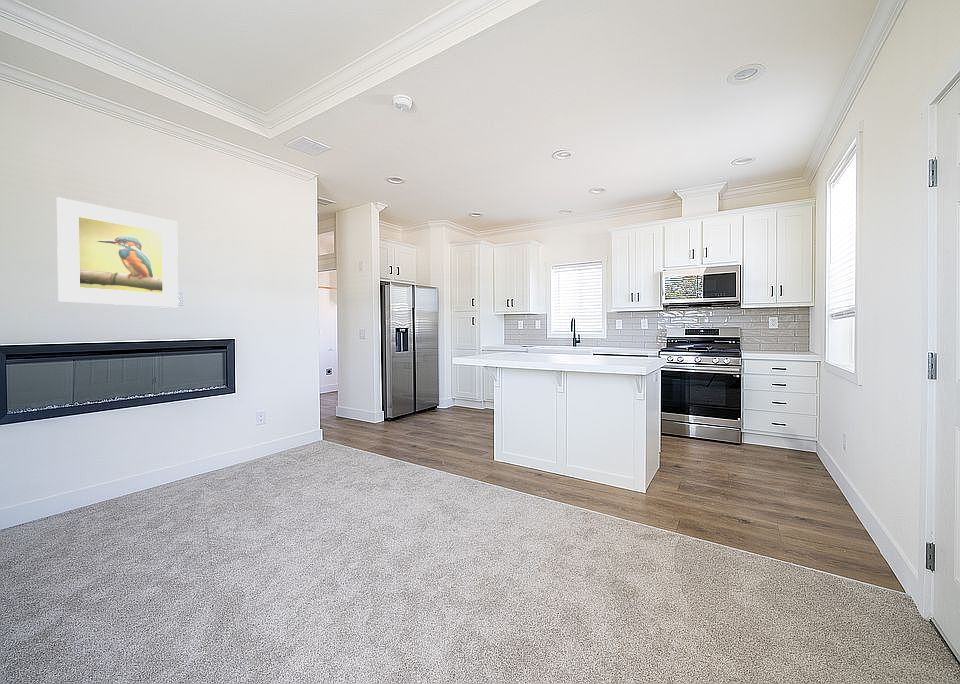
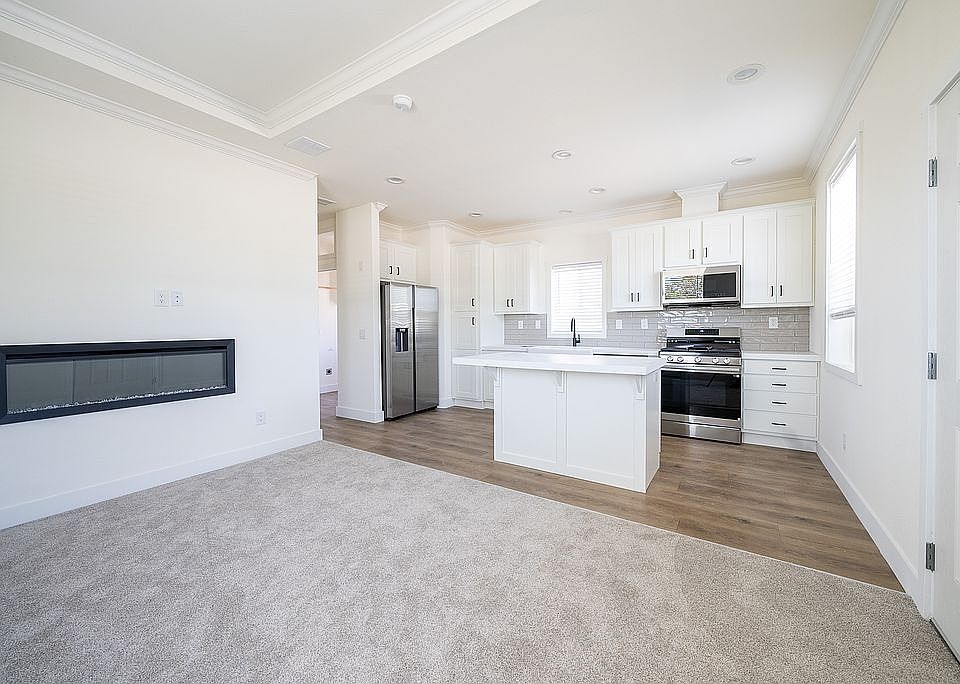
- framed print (123, 257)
